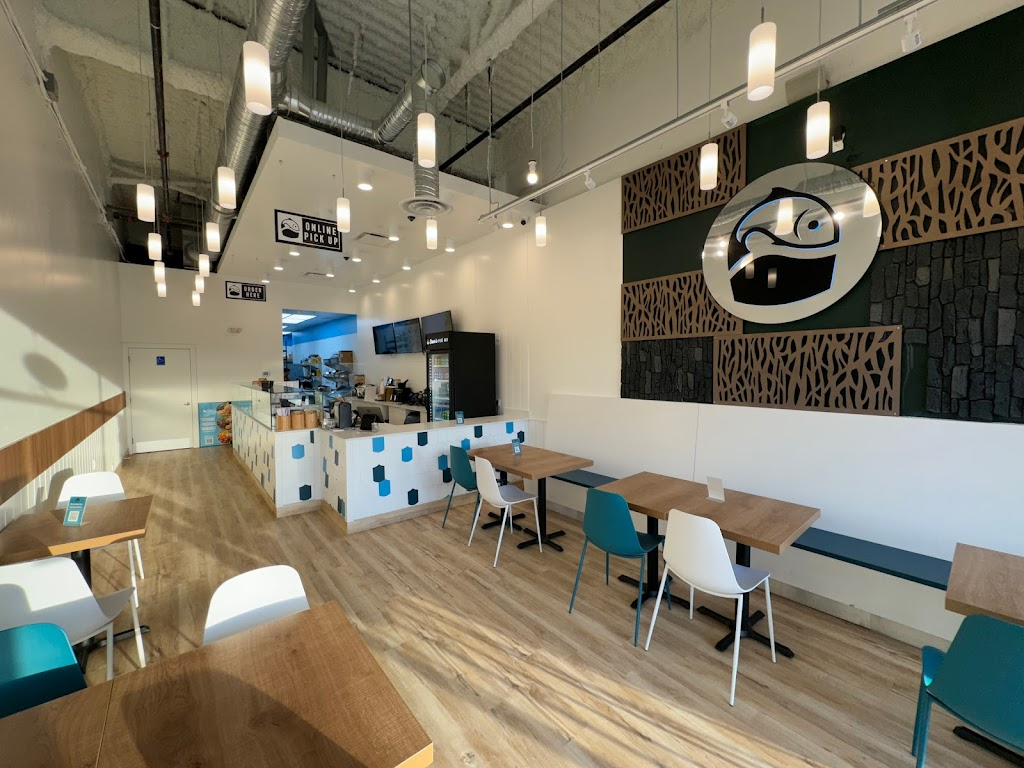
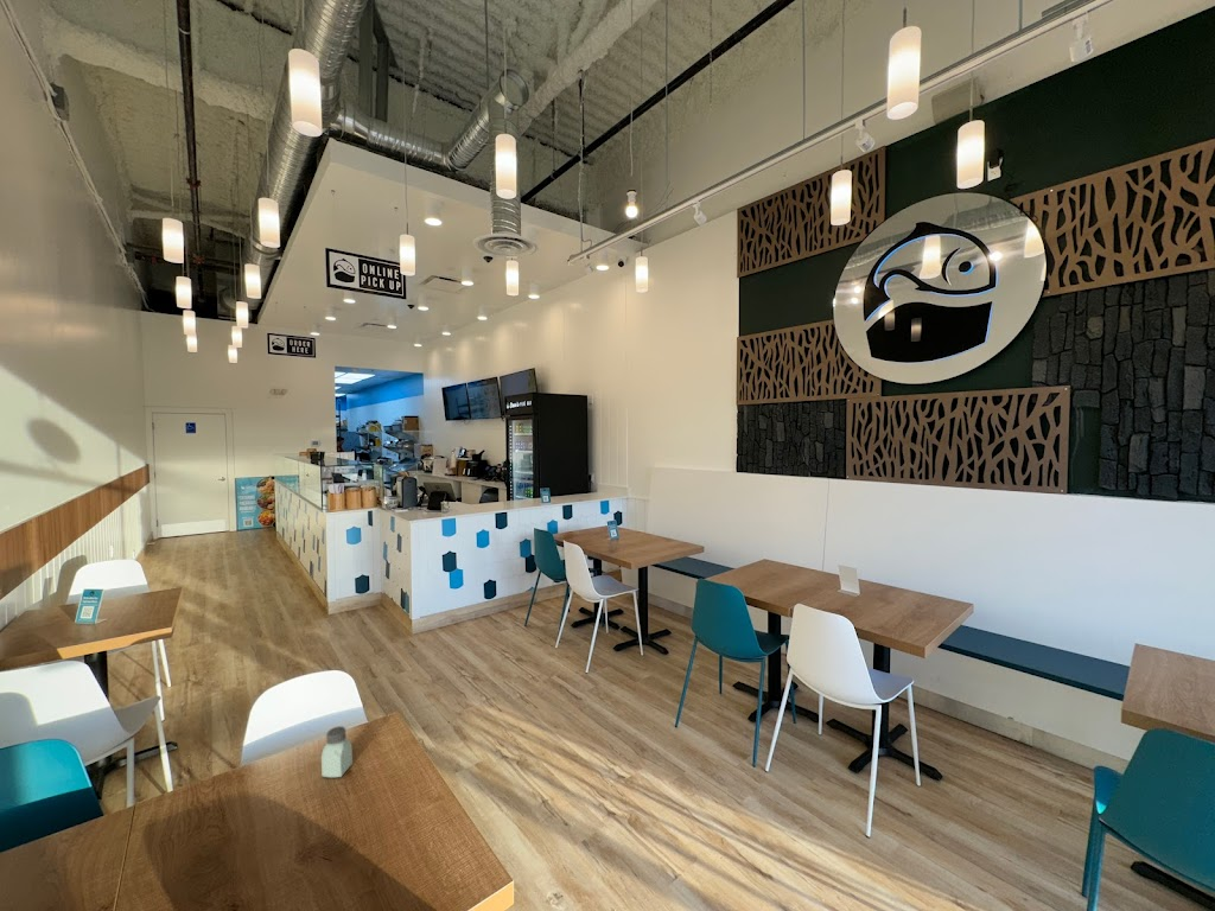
+ saltshaker (336, 751)
